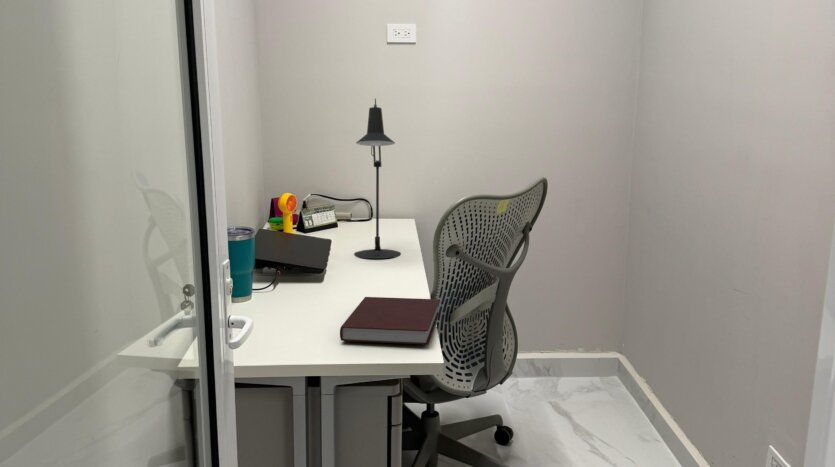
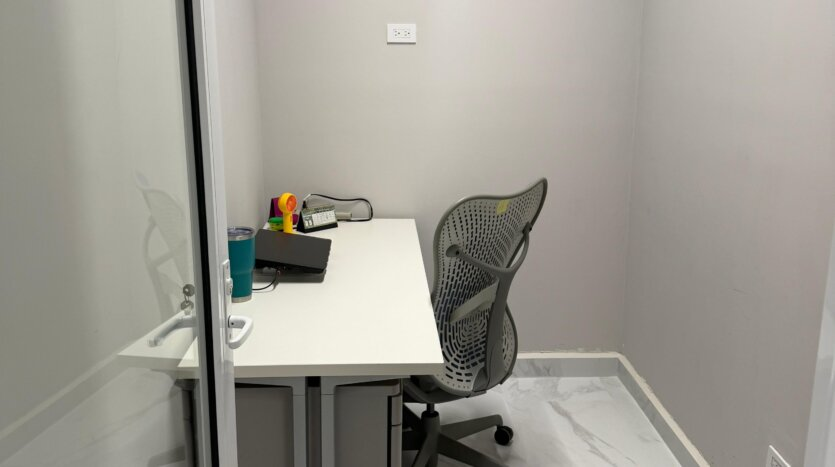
- desk lamp (376, 178)
- notebook (393, 318)
